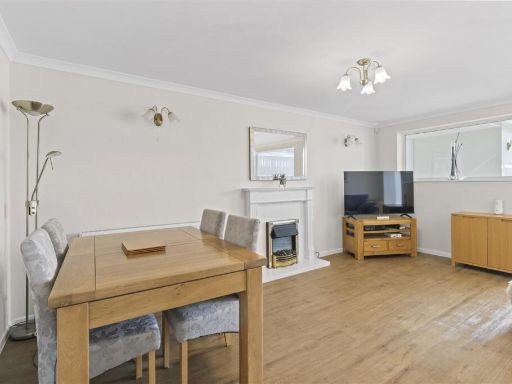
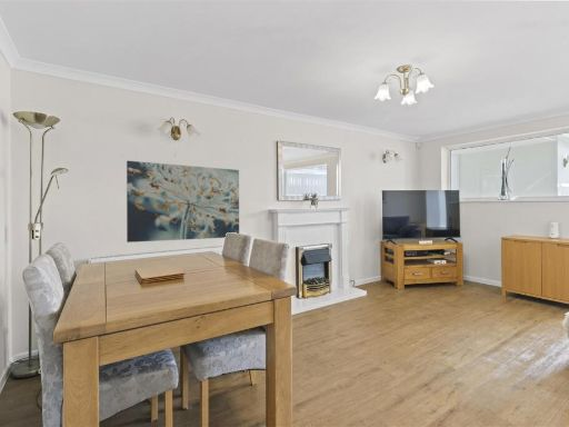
+ wall art (188, 202)
